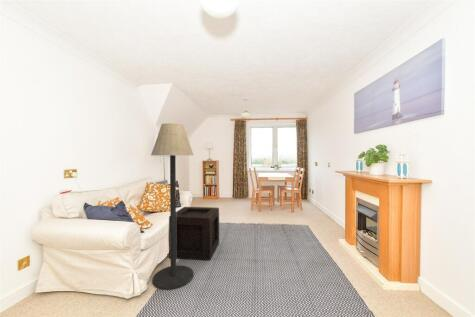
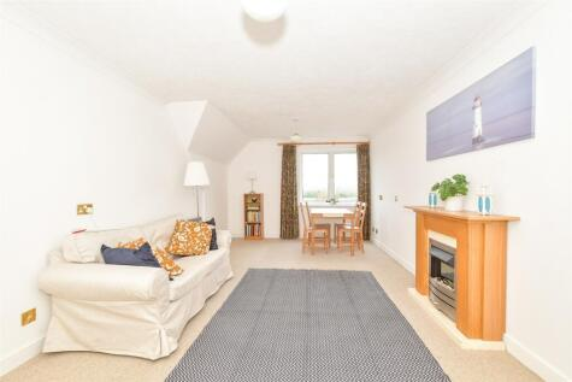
- floor lamp (173, 201)
- wooden crate (195, 231)
